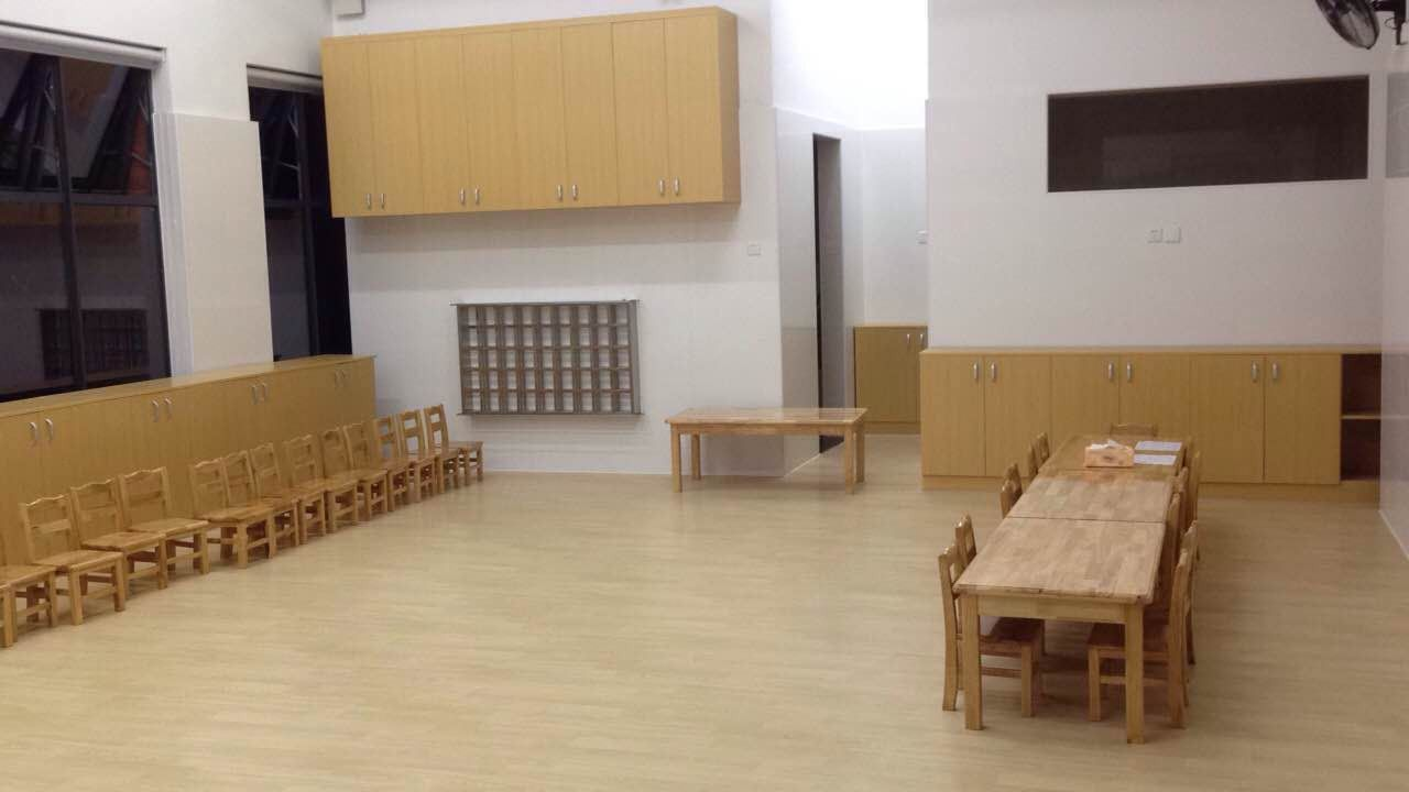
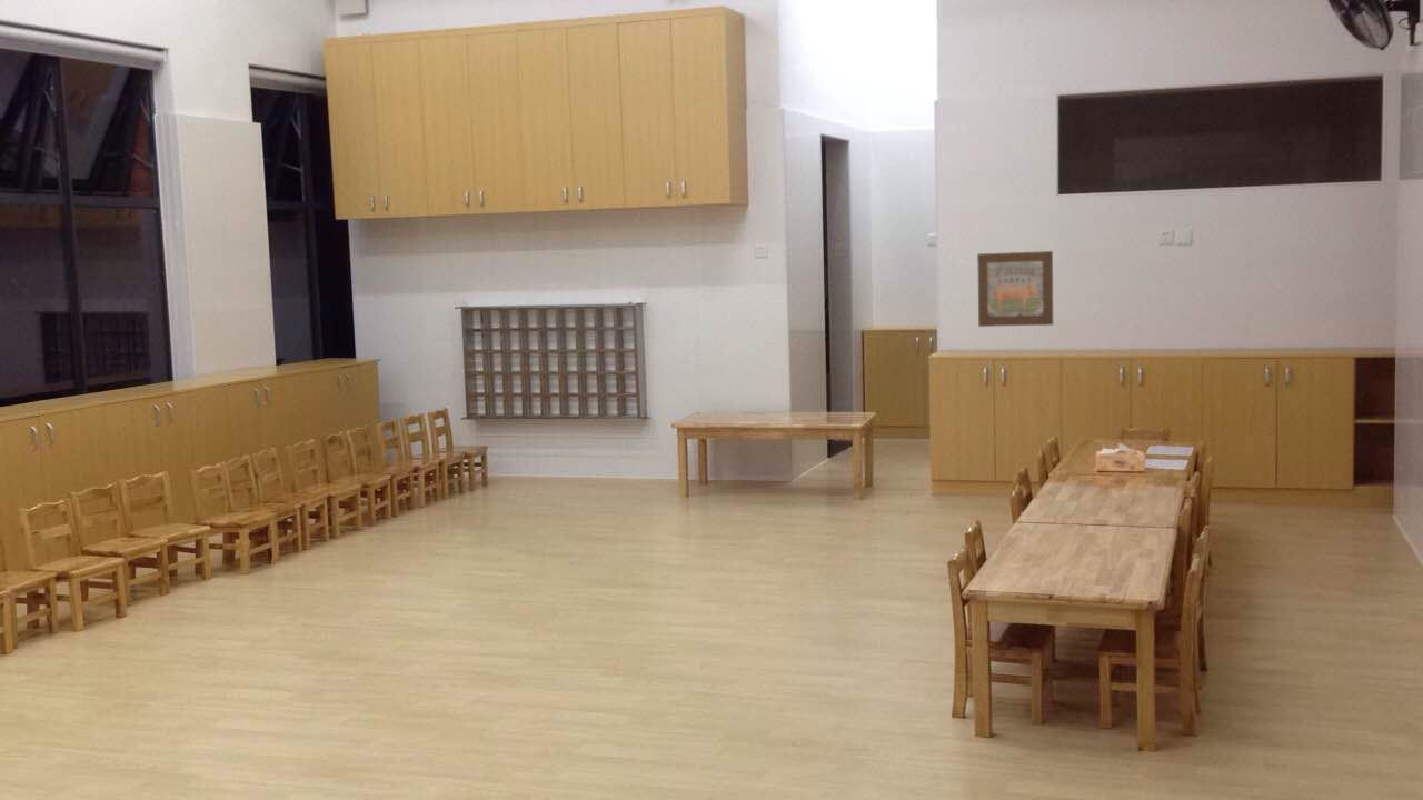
+ wall art (1015, 289)
